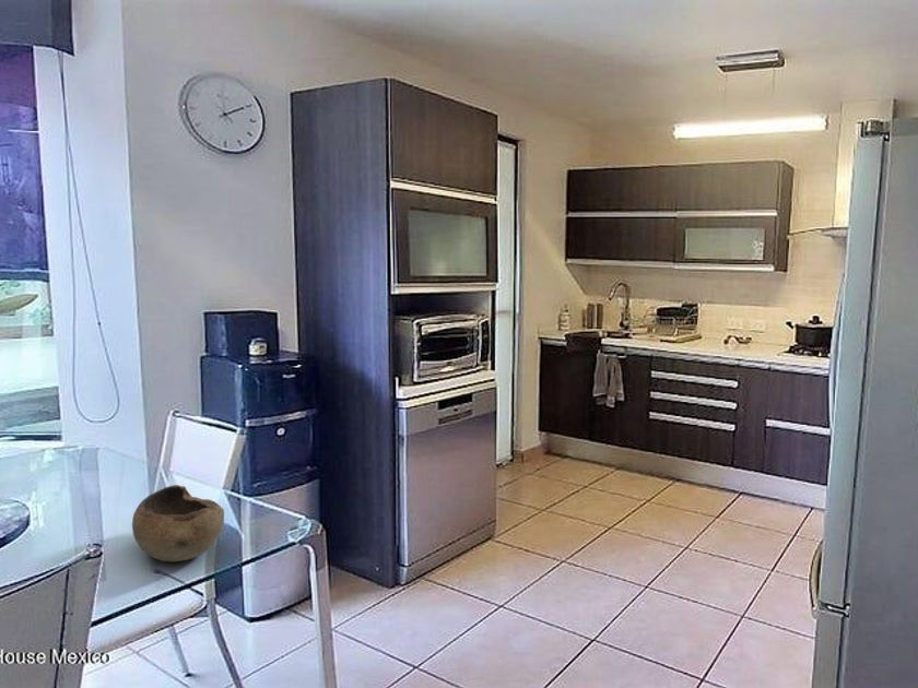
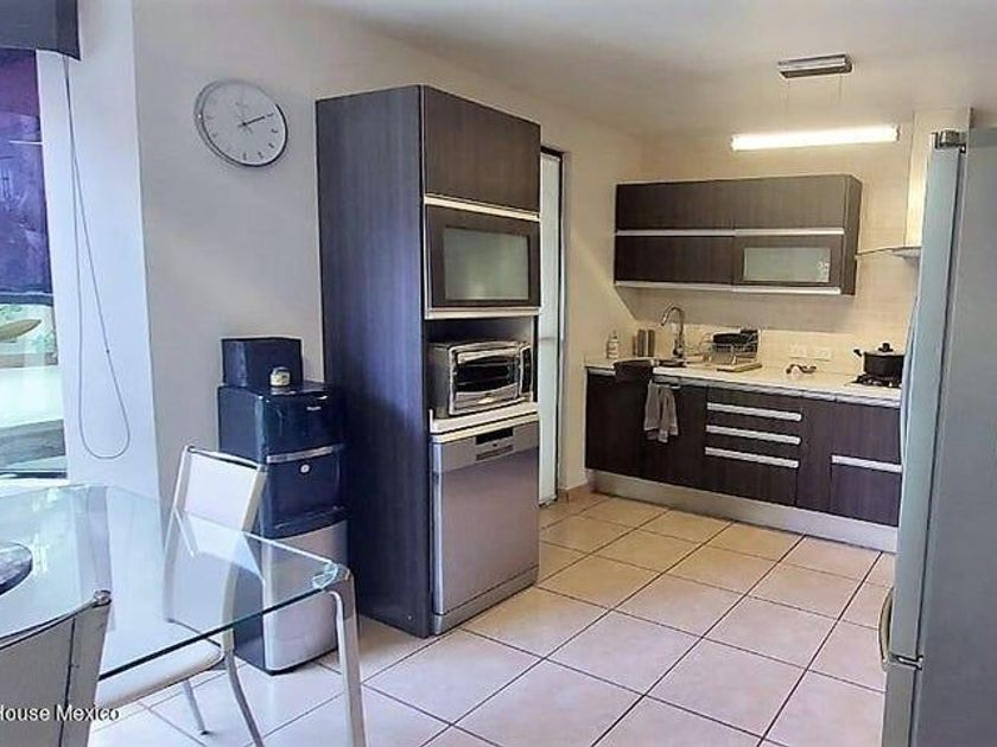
- bowl (179, 523)
